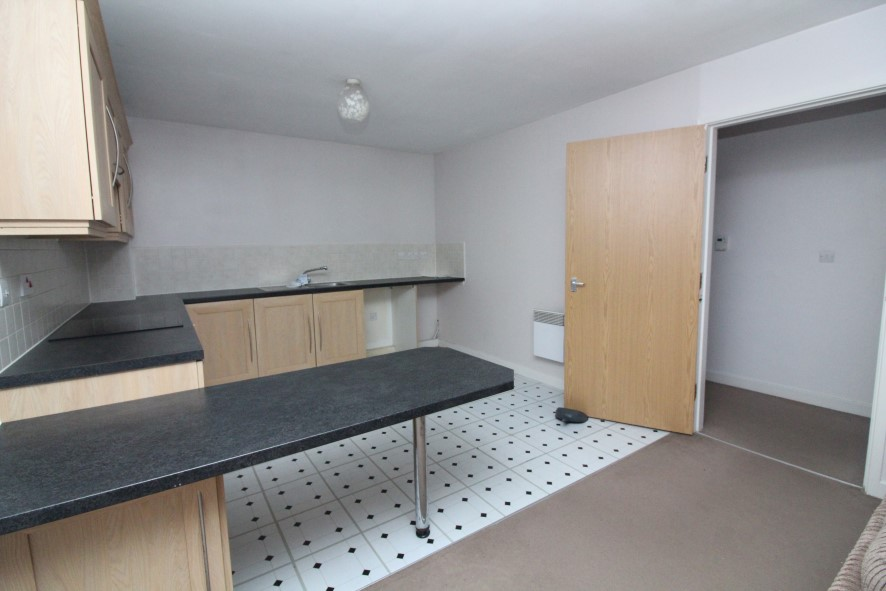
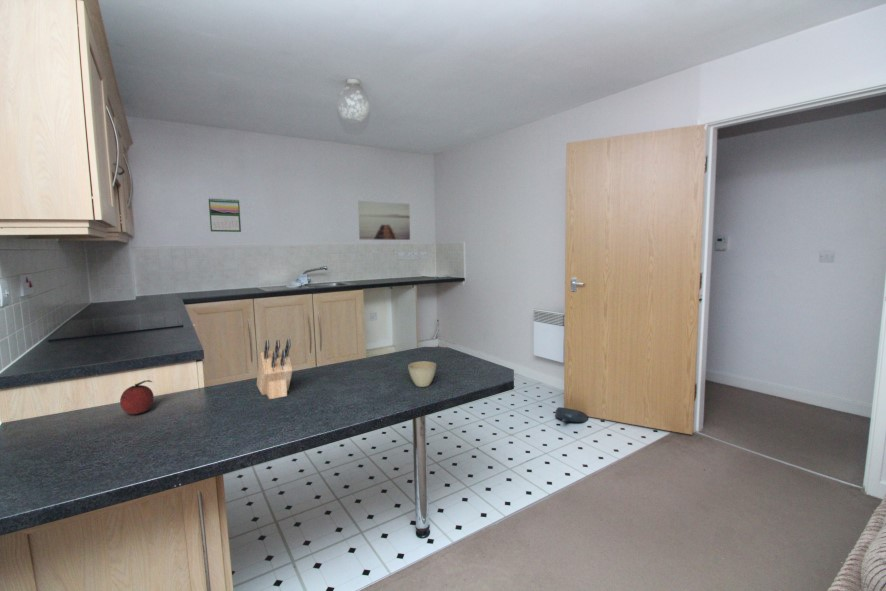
+ knife block (273, 363)
+ fruit (138, 396)
+ flower pot (422, 374)
+ calendar (225, 214)
+ wall art (385, 221)
